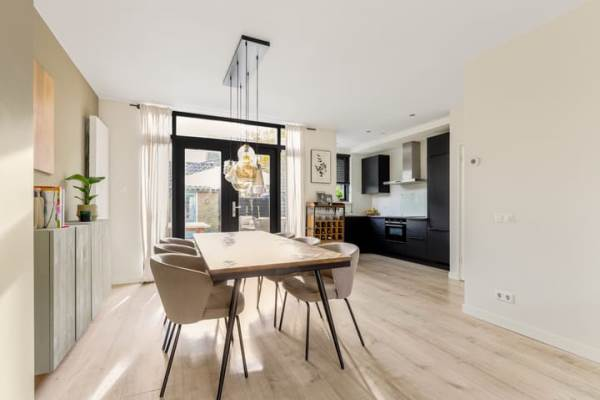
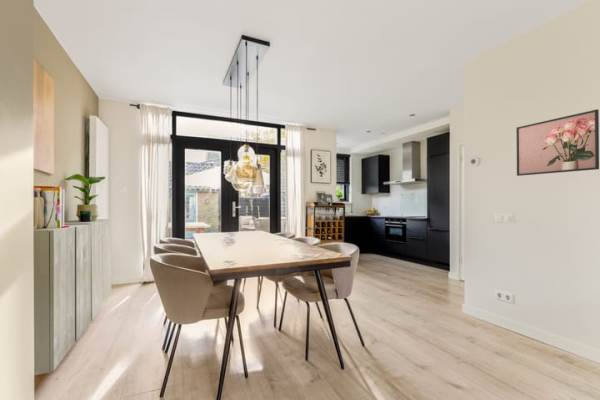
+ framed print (553, 146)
